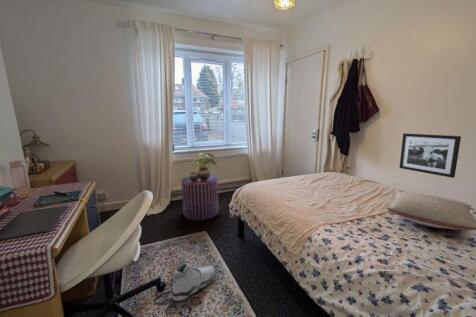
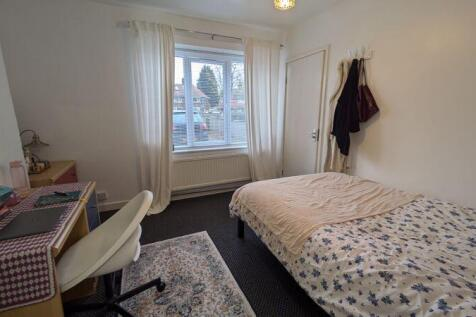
- pouf (200, 196)
- sneaker (193, 272)
- picture frame (426, 153)
- pillow (430, 208)
- potted plant (202, 166)
